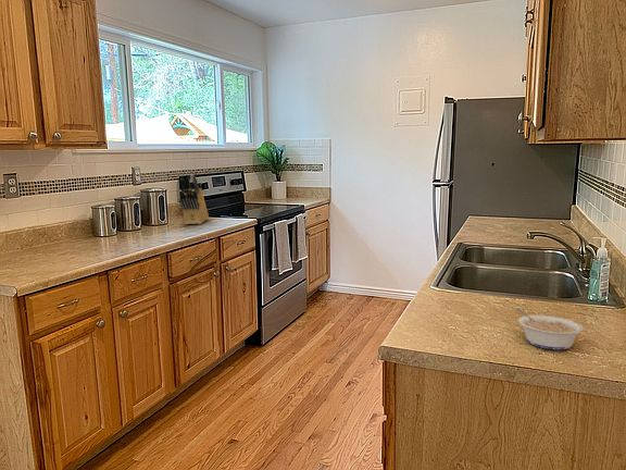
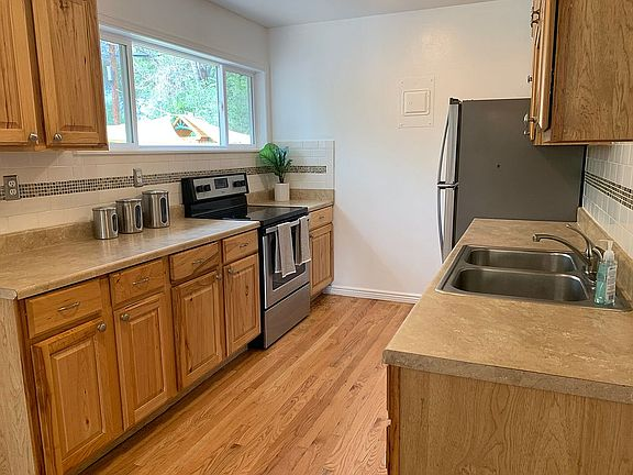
- legume (547, 331)
- knife block (193, 198)
